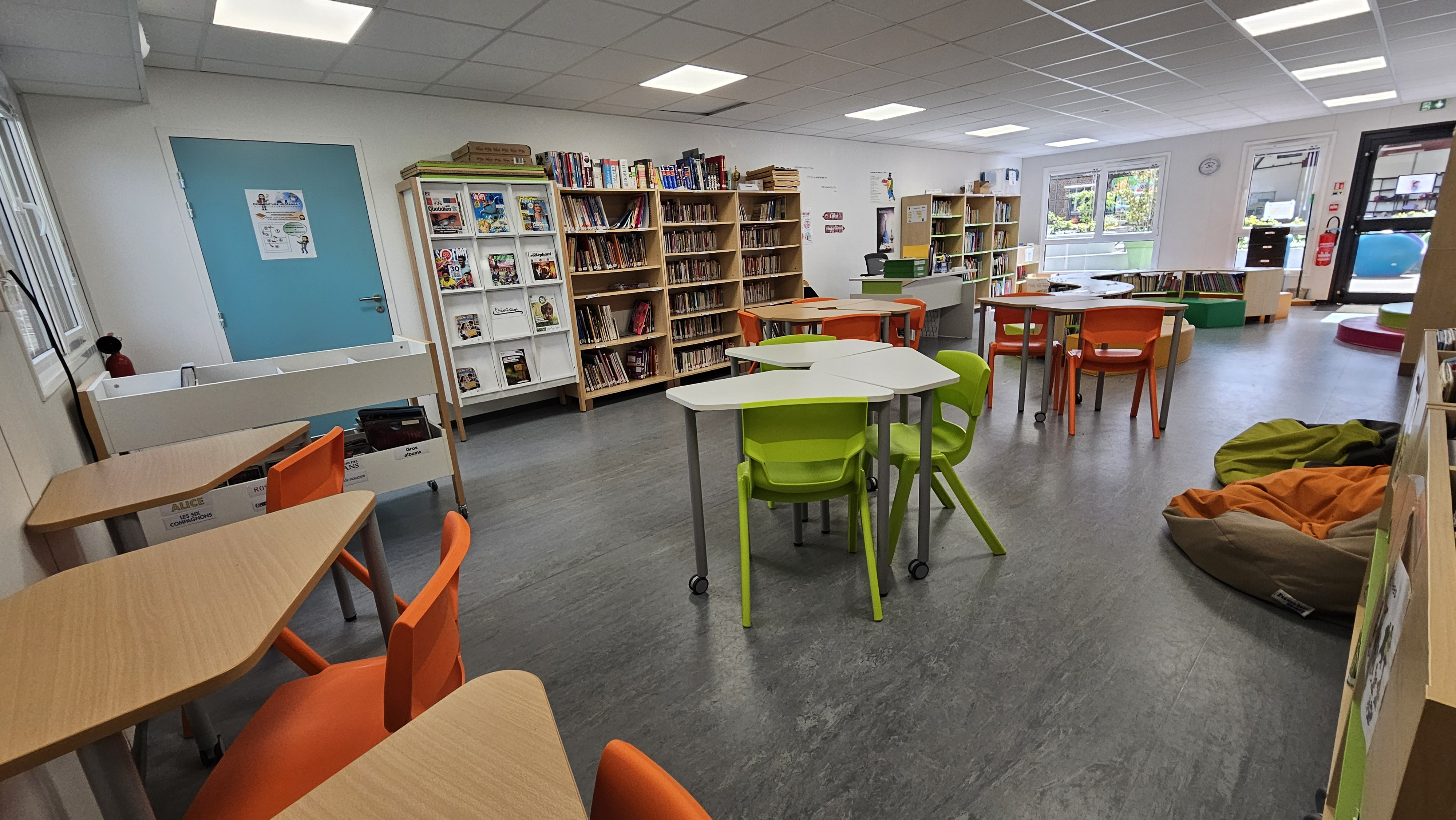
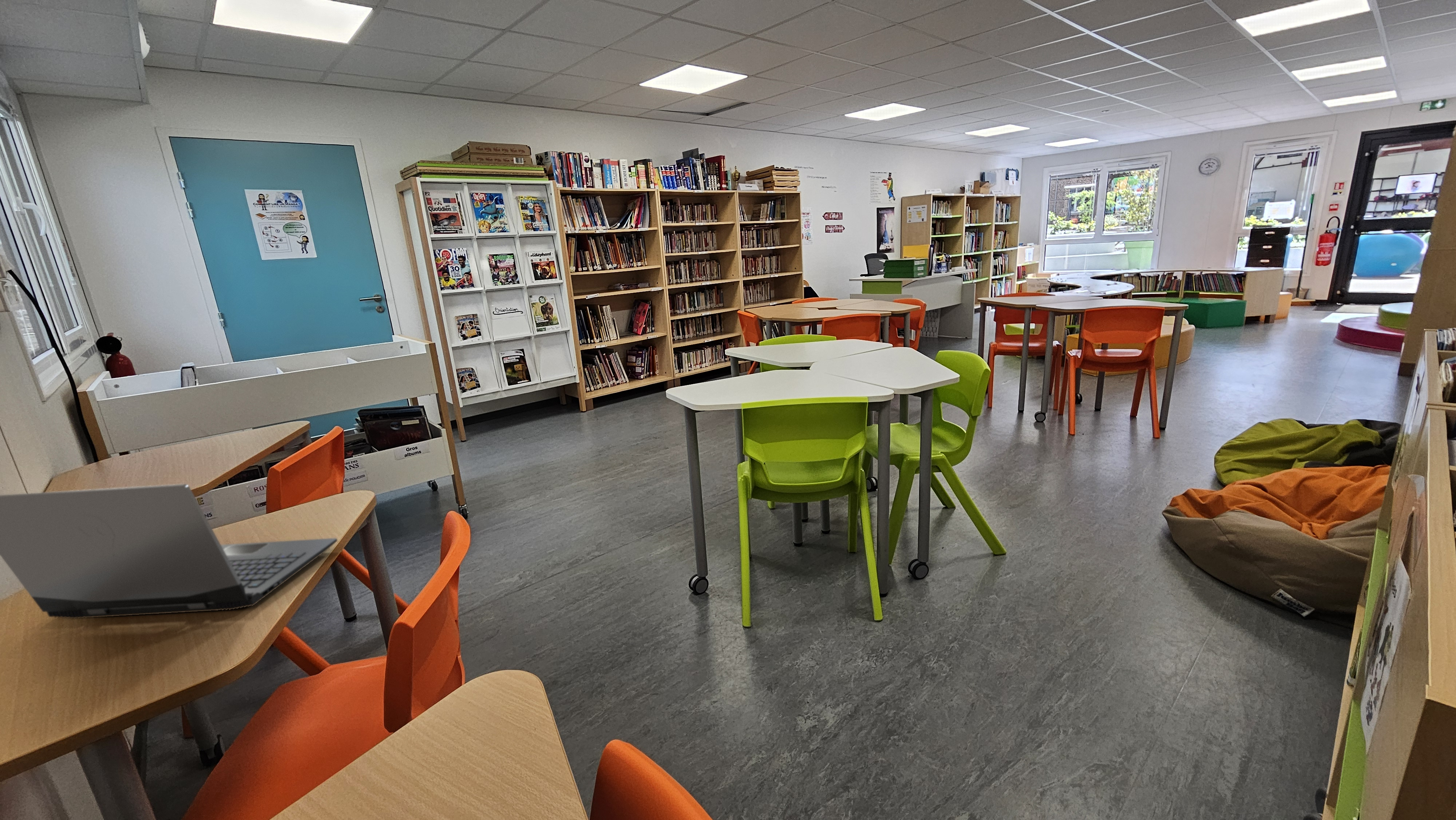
+ laptop computer (178, 525)
